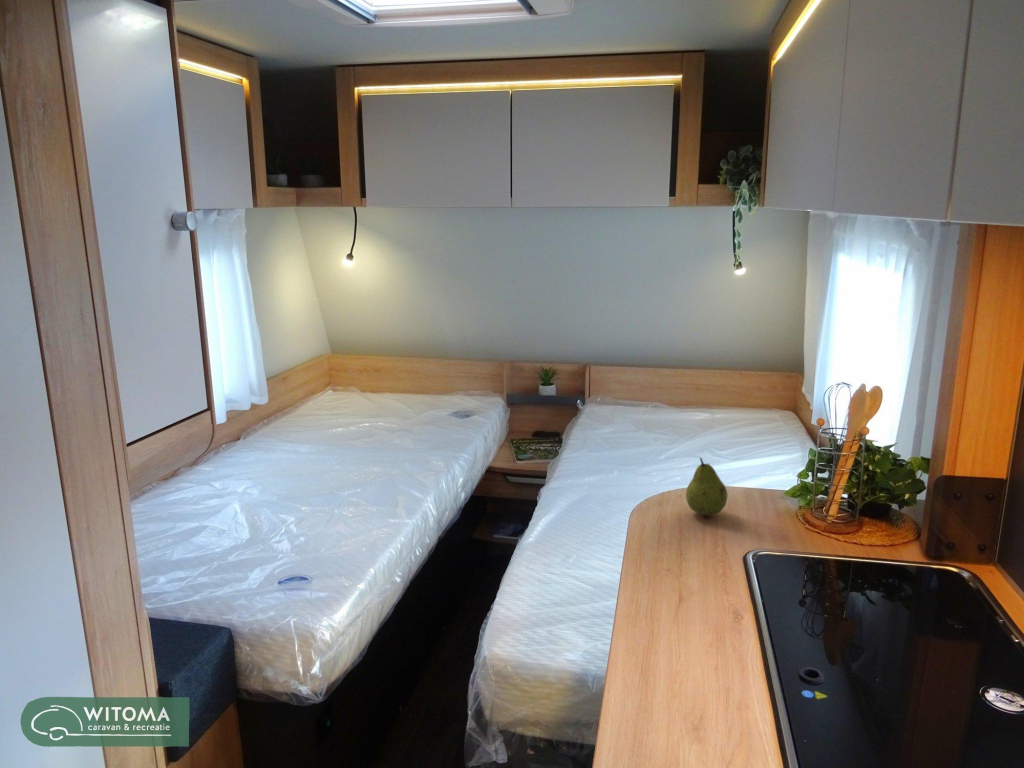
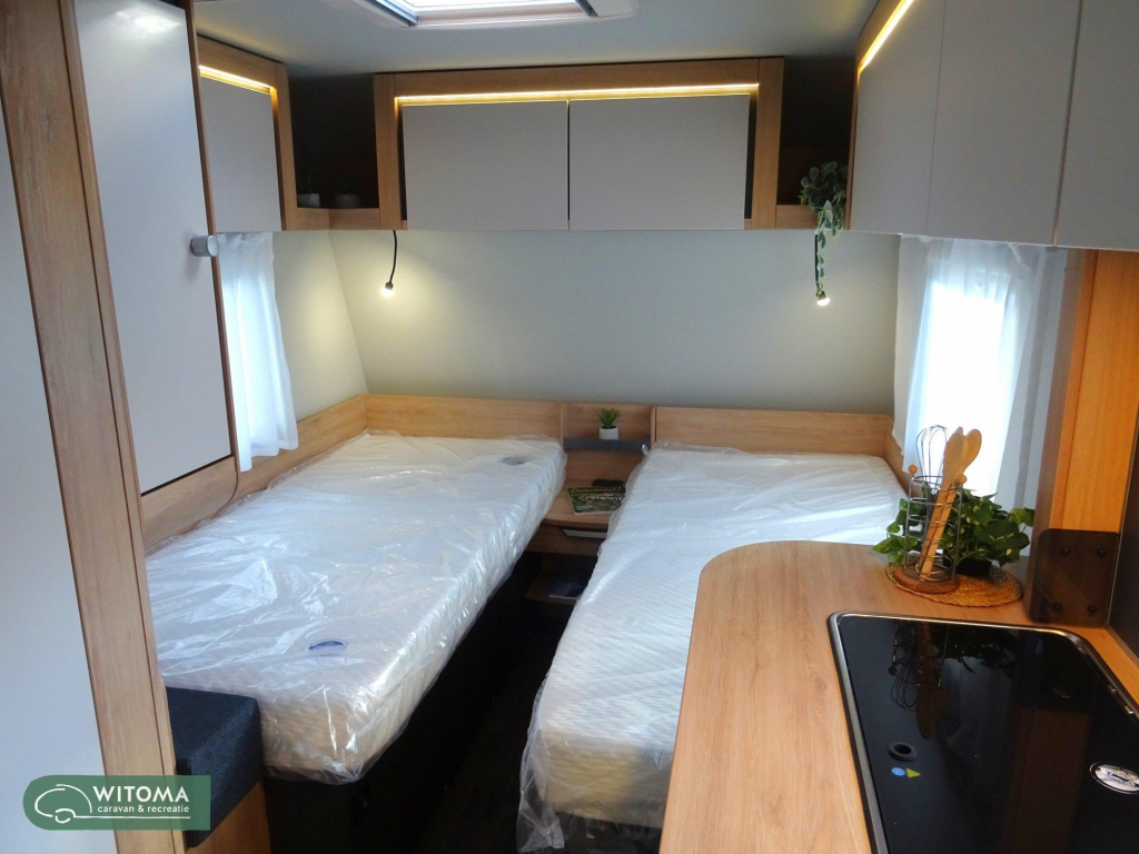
- fruit (707, 485)
